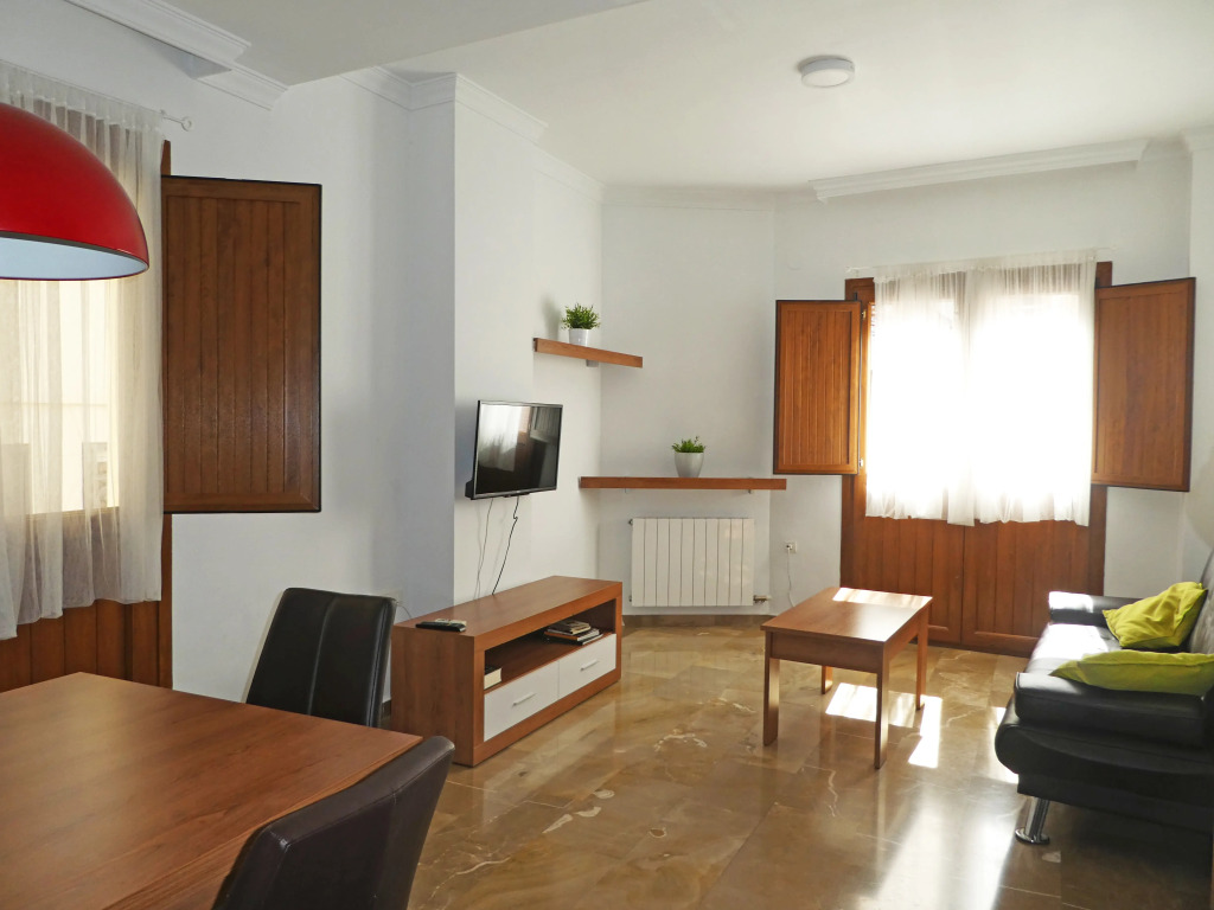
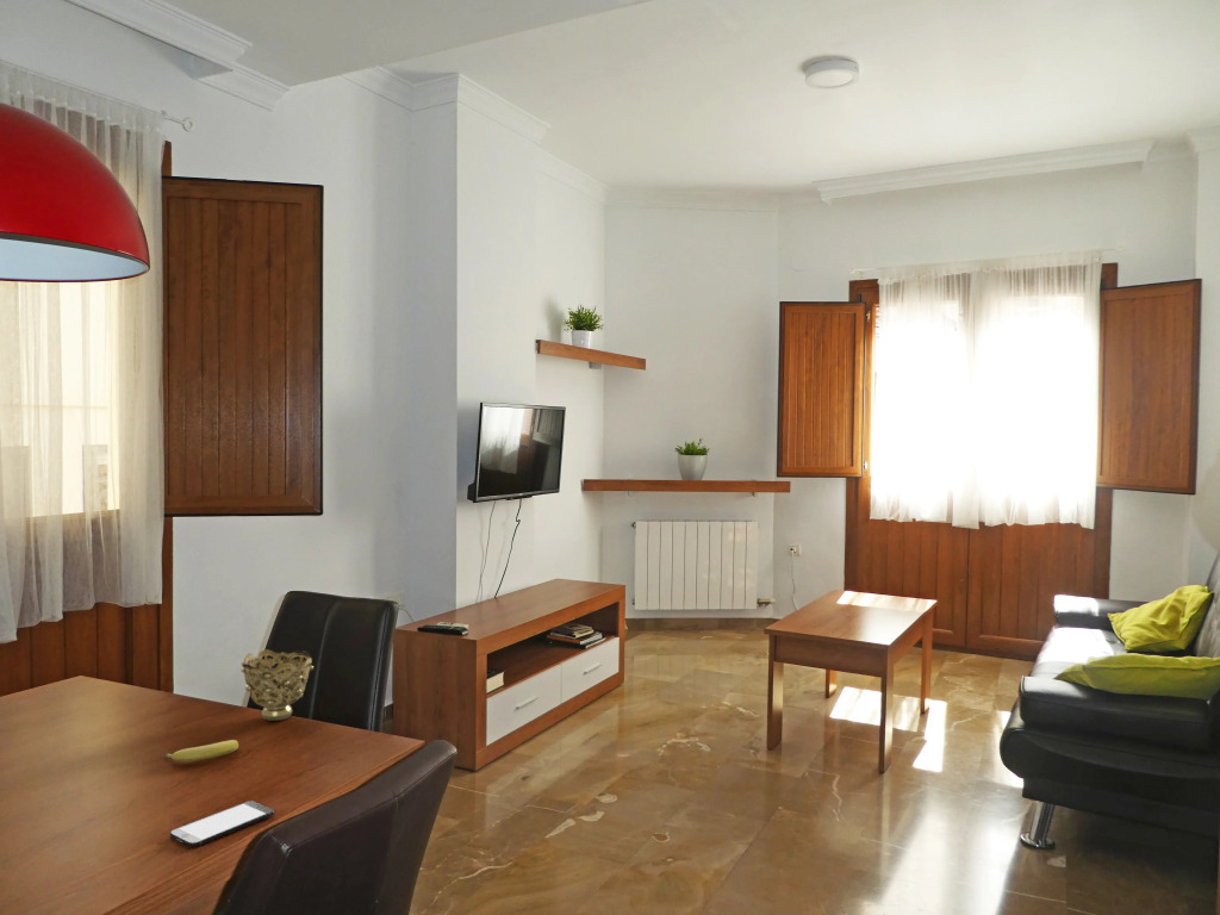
+ smartphone (223, 822)
+ fruit (201, 749)
+ decorative bowl (276, 686)
